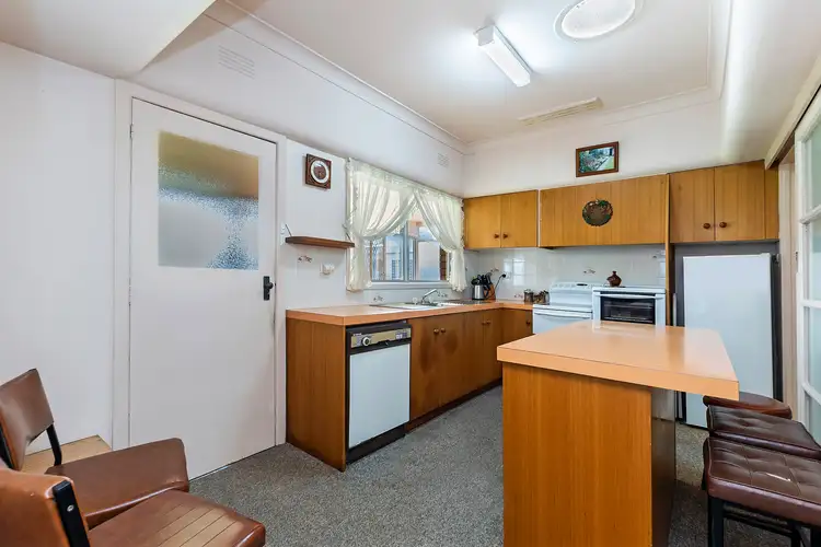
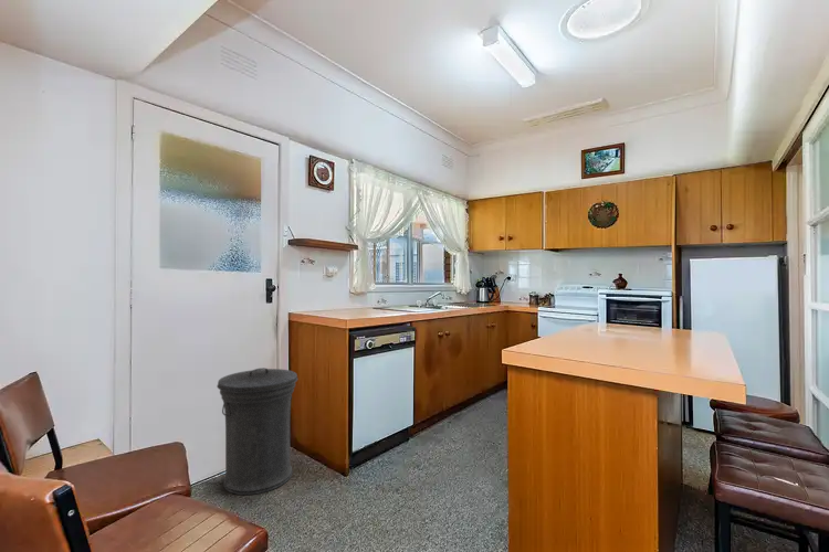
+ trash can (259, 423)
